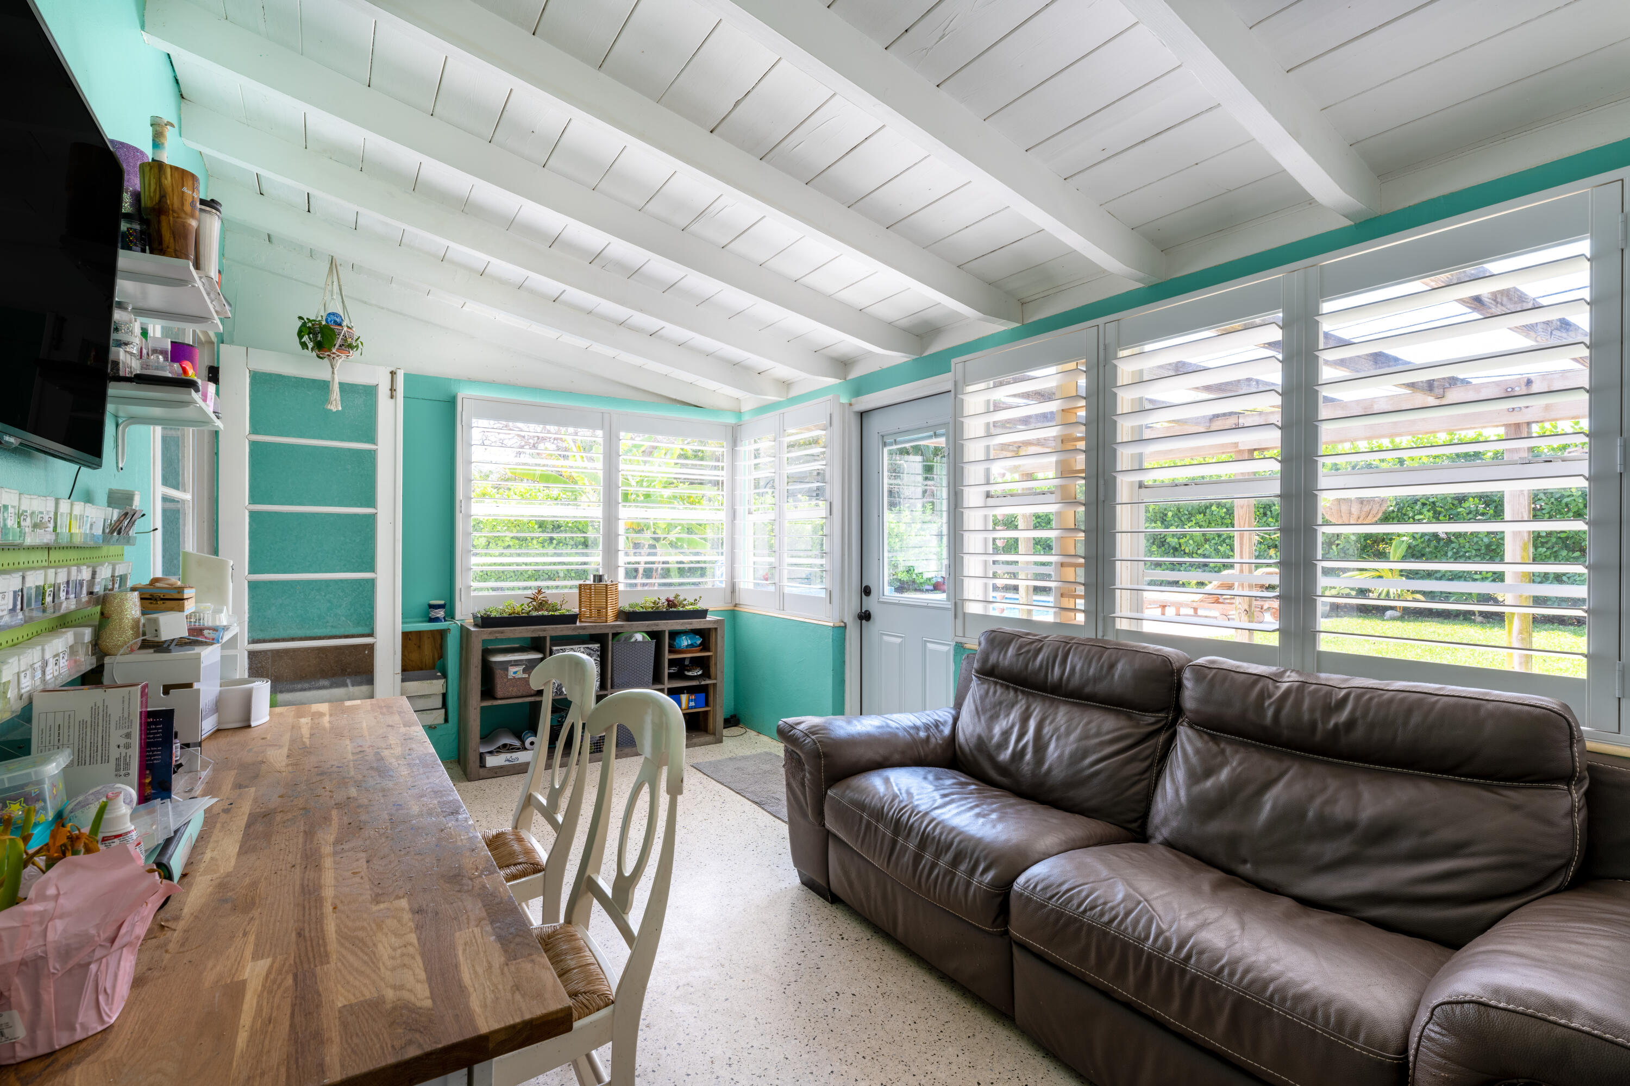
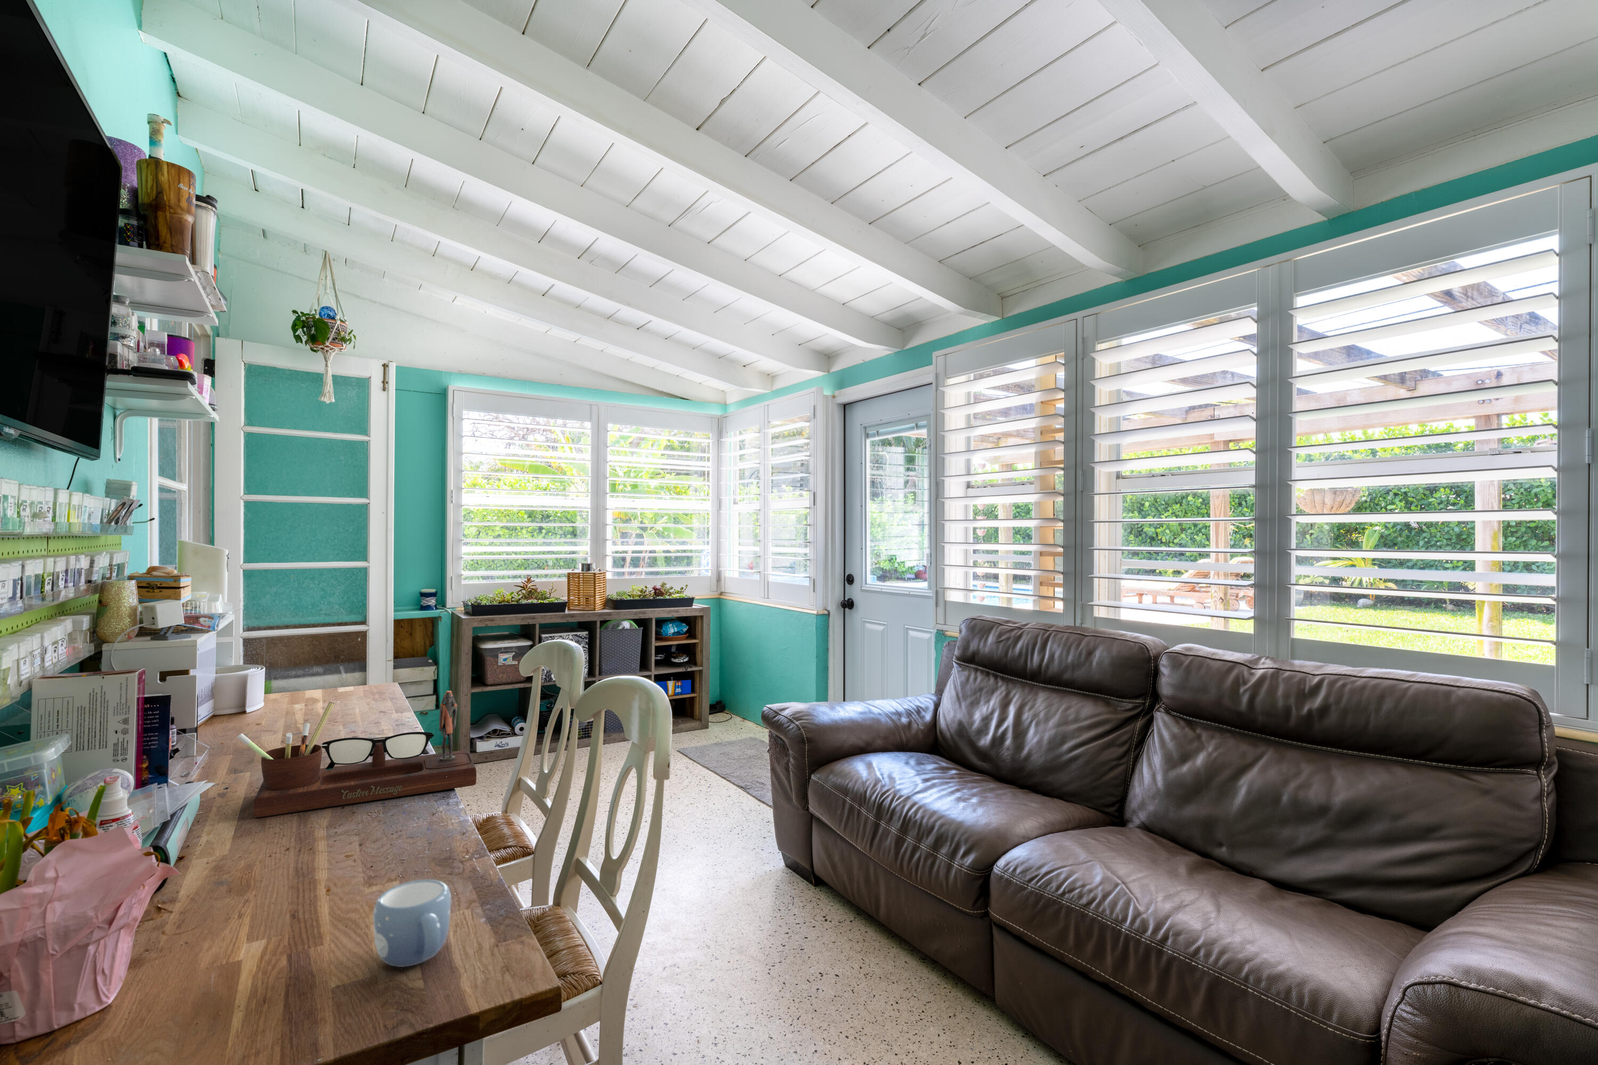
+ mug (417, 929)
+ desk organizer (364, 744)
